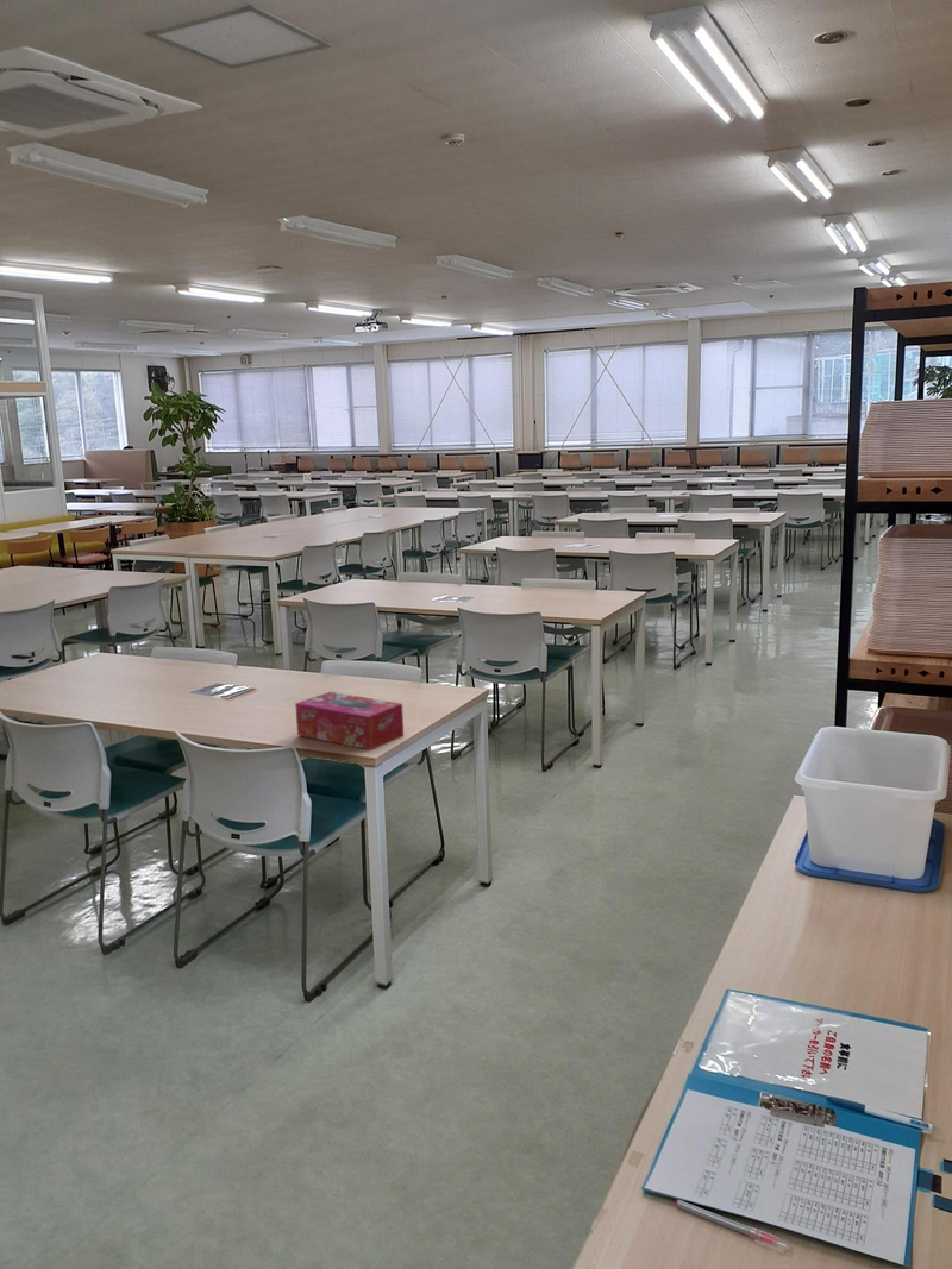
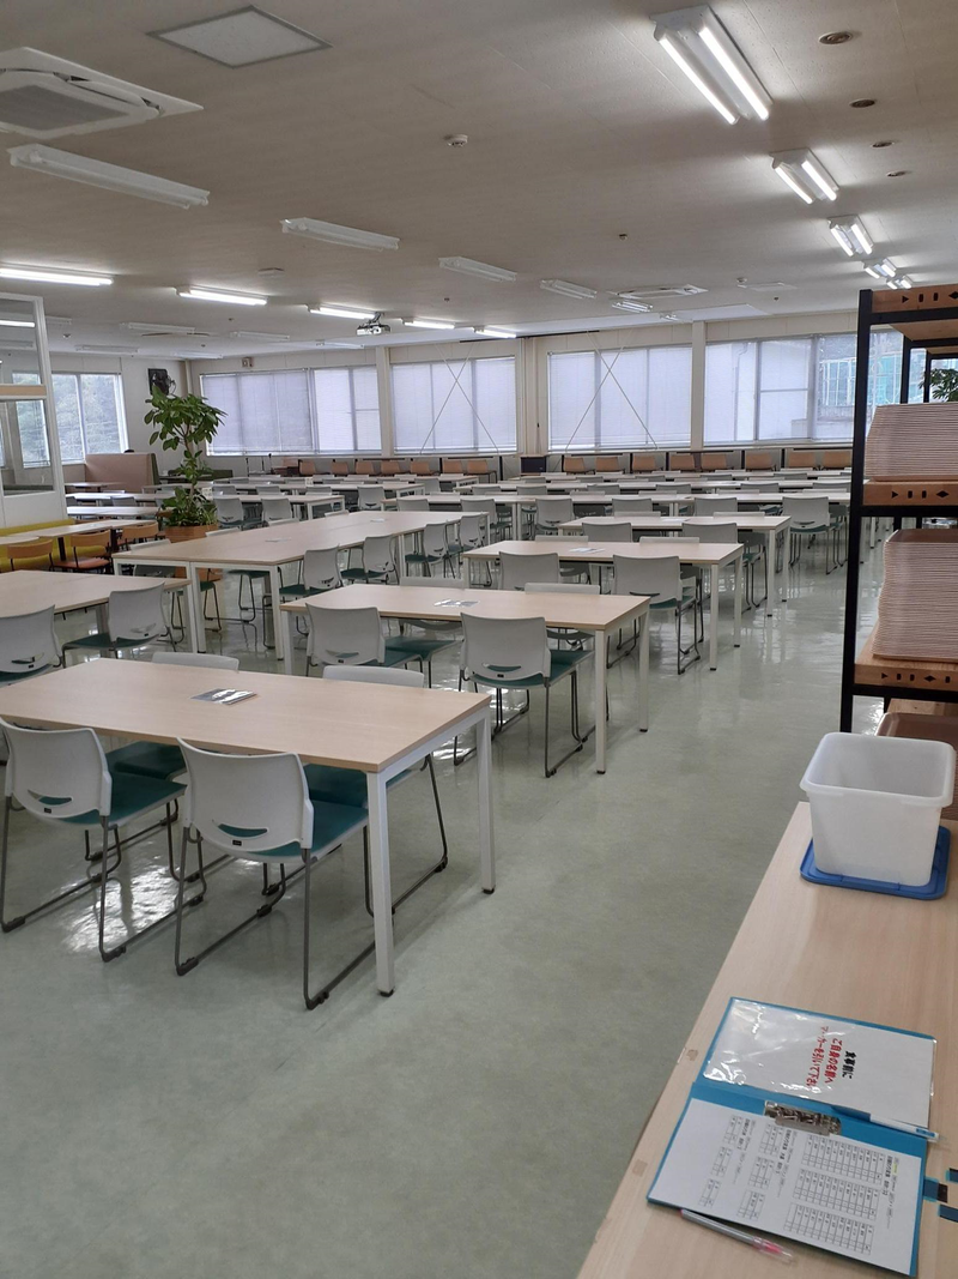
- tissue box (349, 720)
